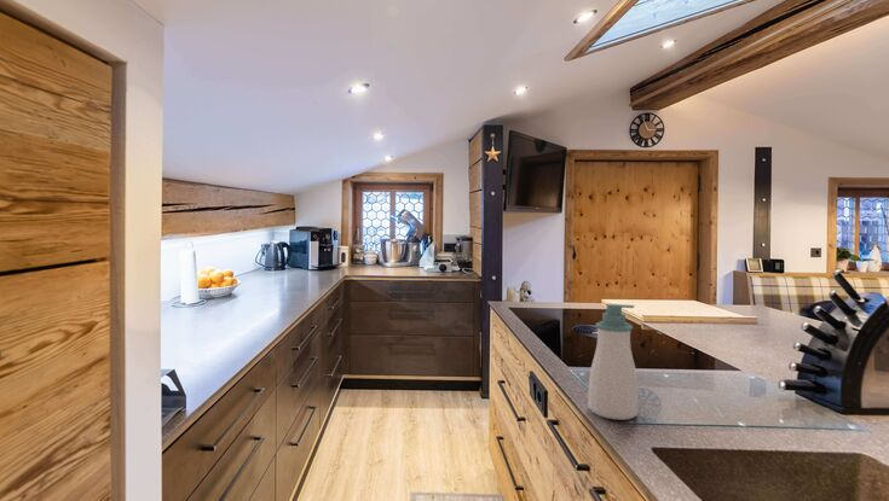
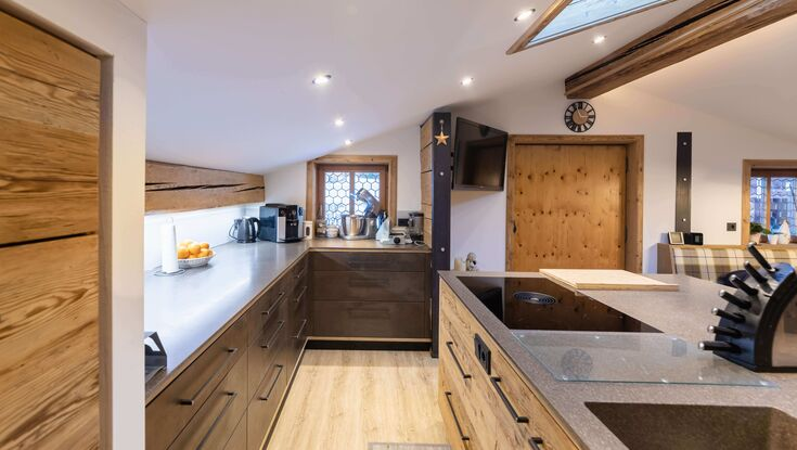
- soap bottle (613, 357)
